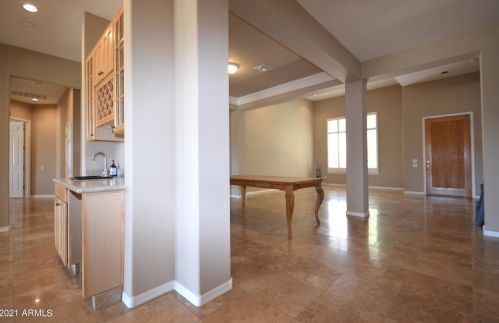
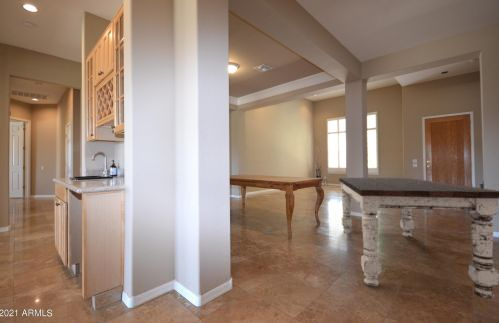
+ dining table (400, 220)
